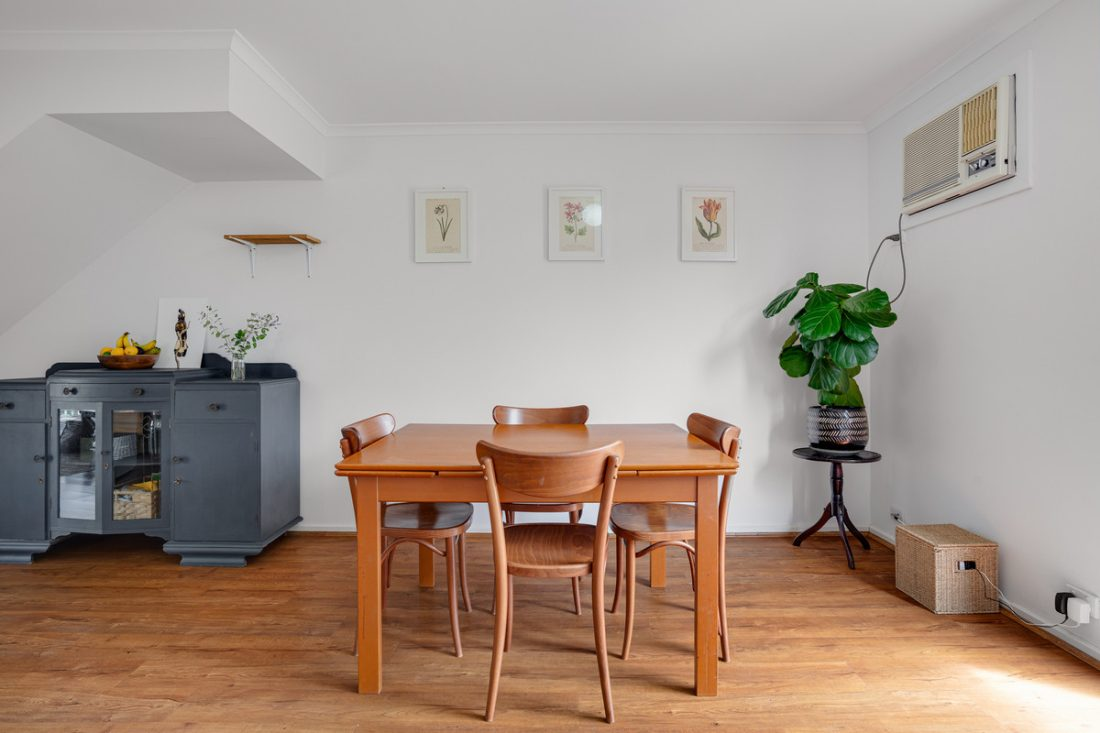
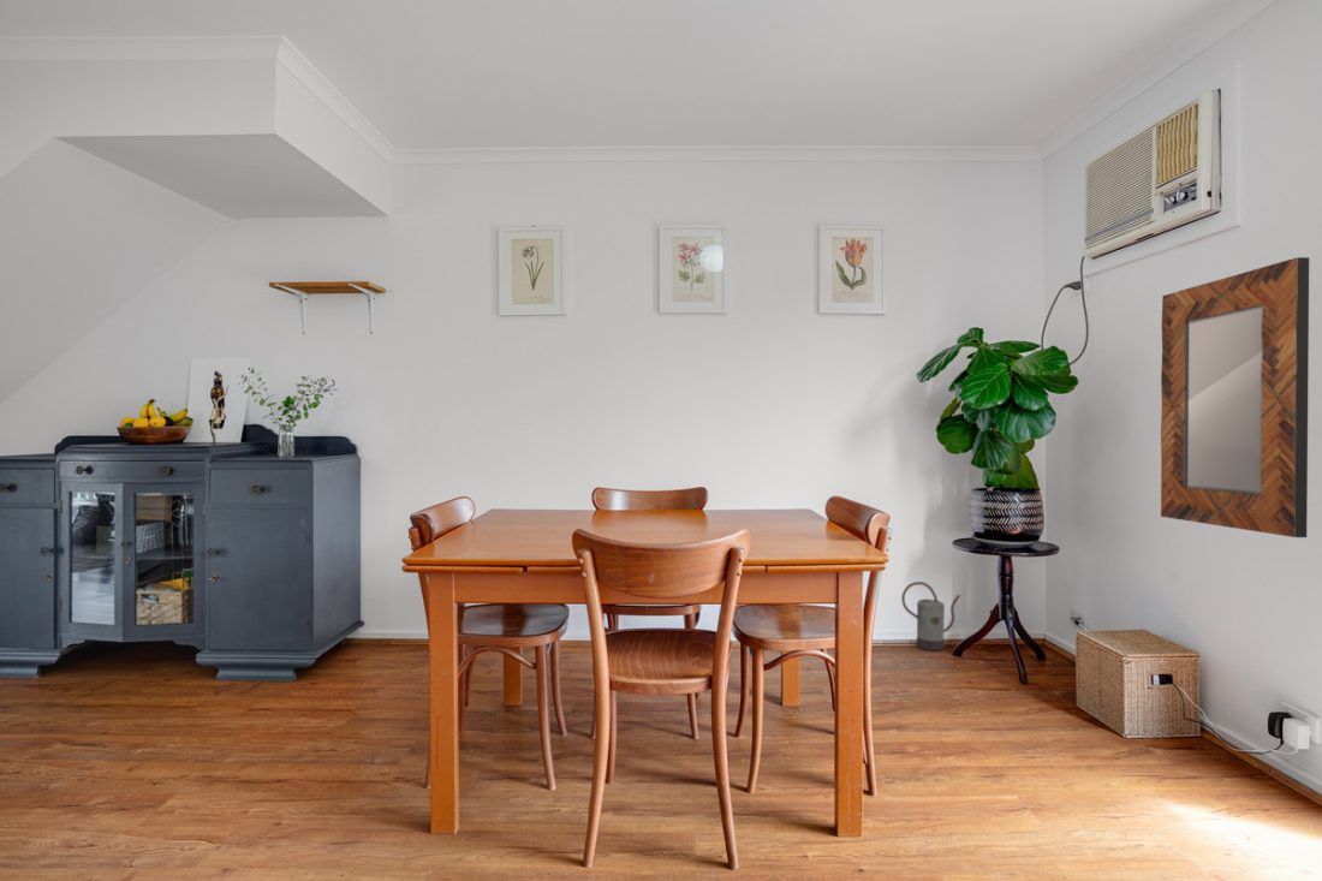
+ watering can (930, 614)
+ home mirror (1225, 401)
